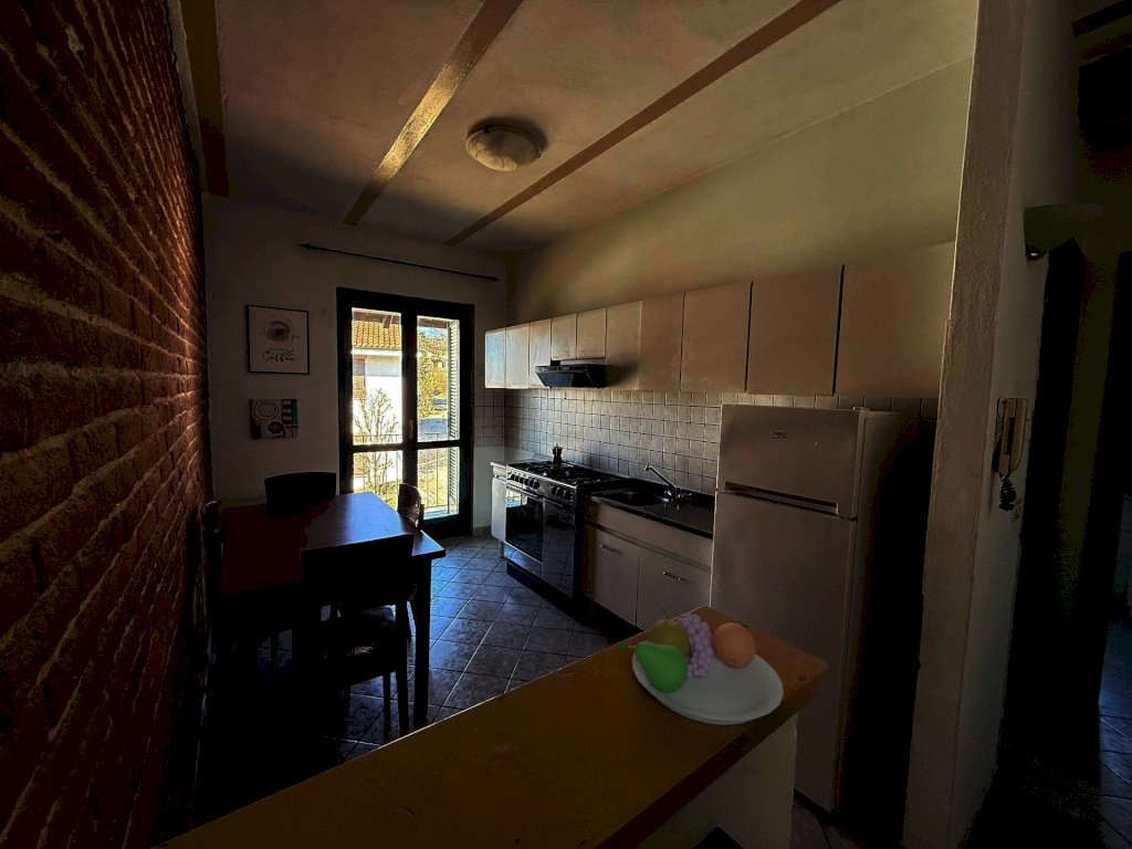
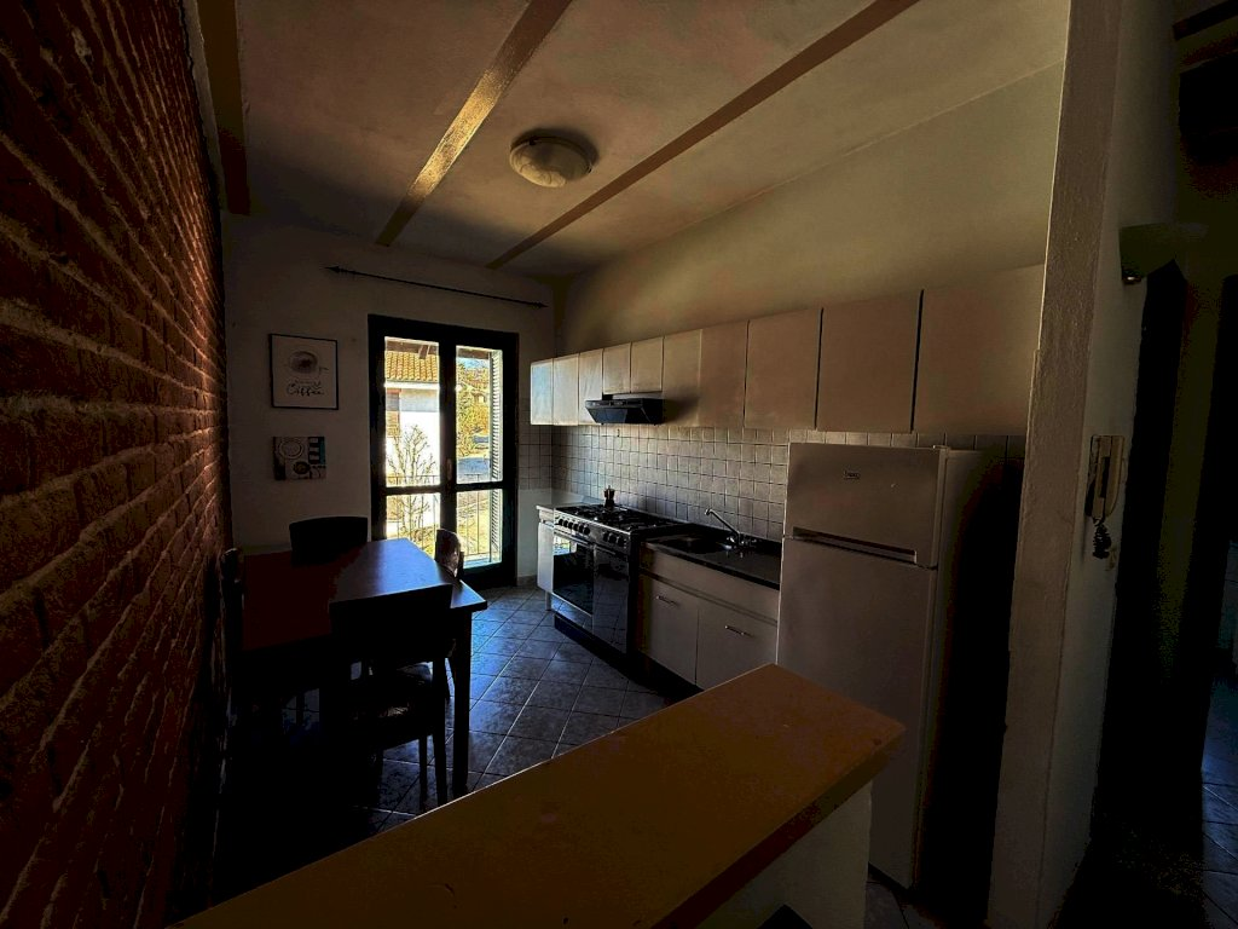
- fruit bowl (698, 654)
